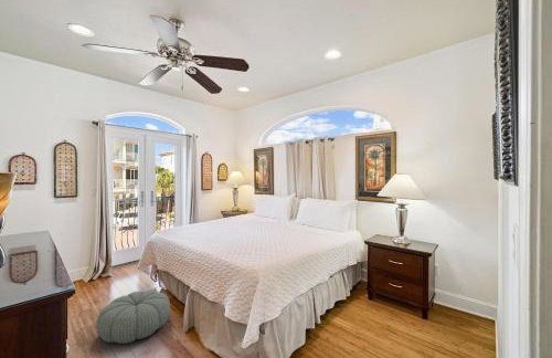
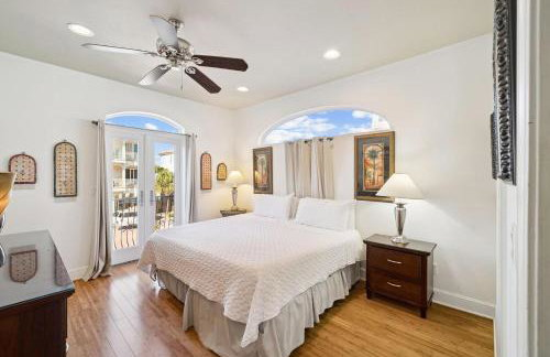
- pouf (136, 314)
